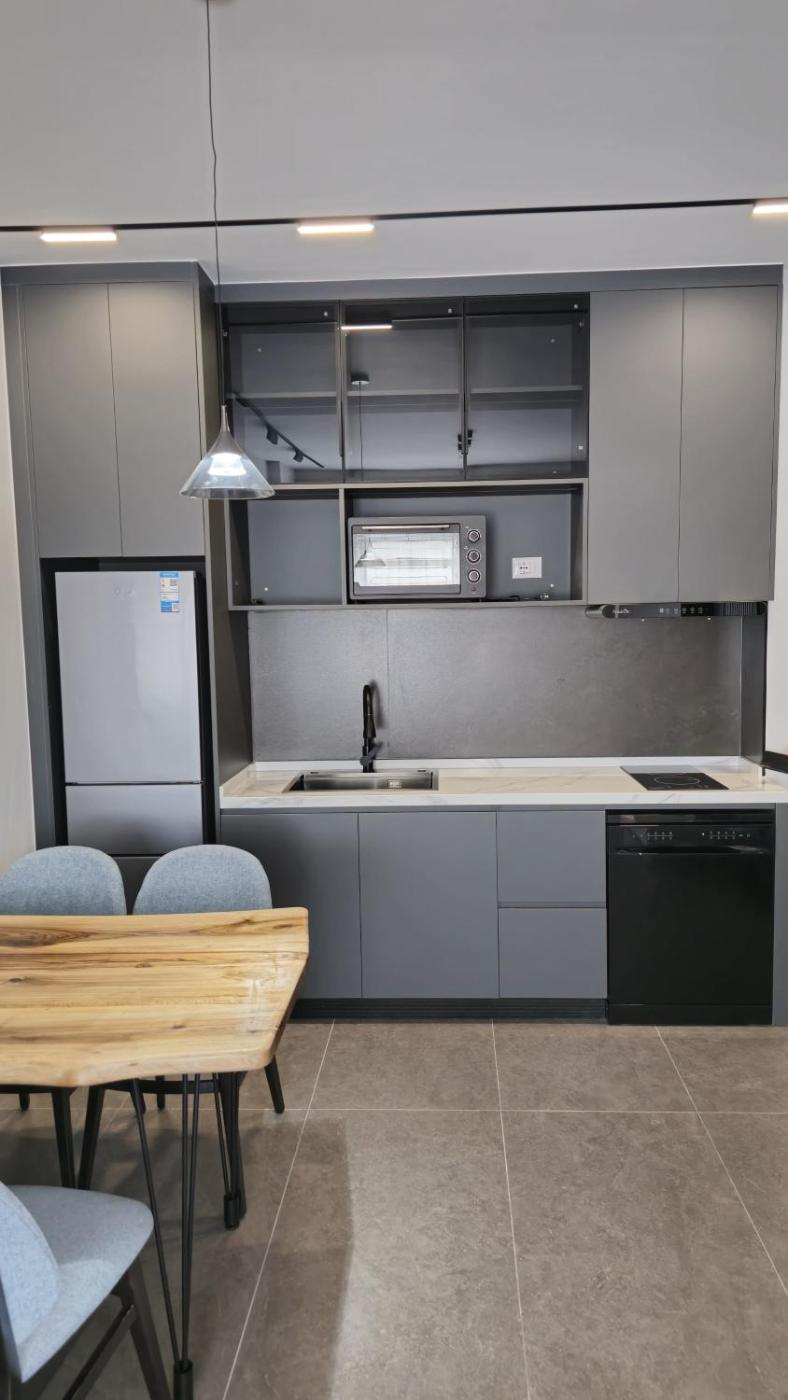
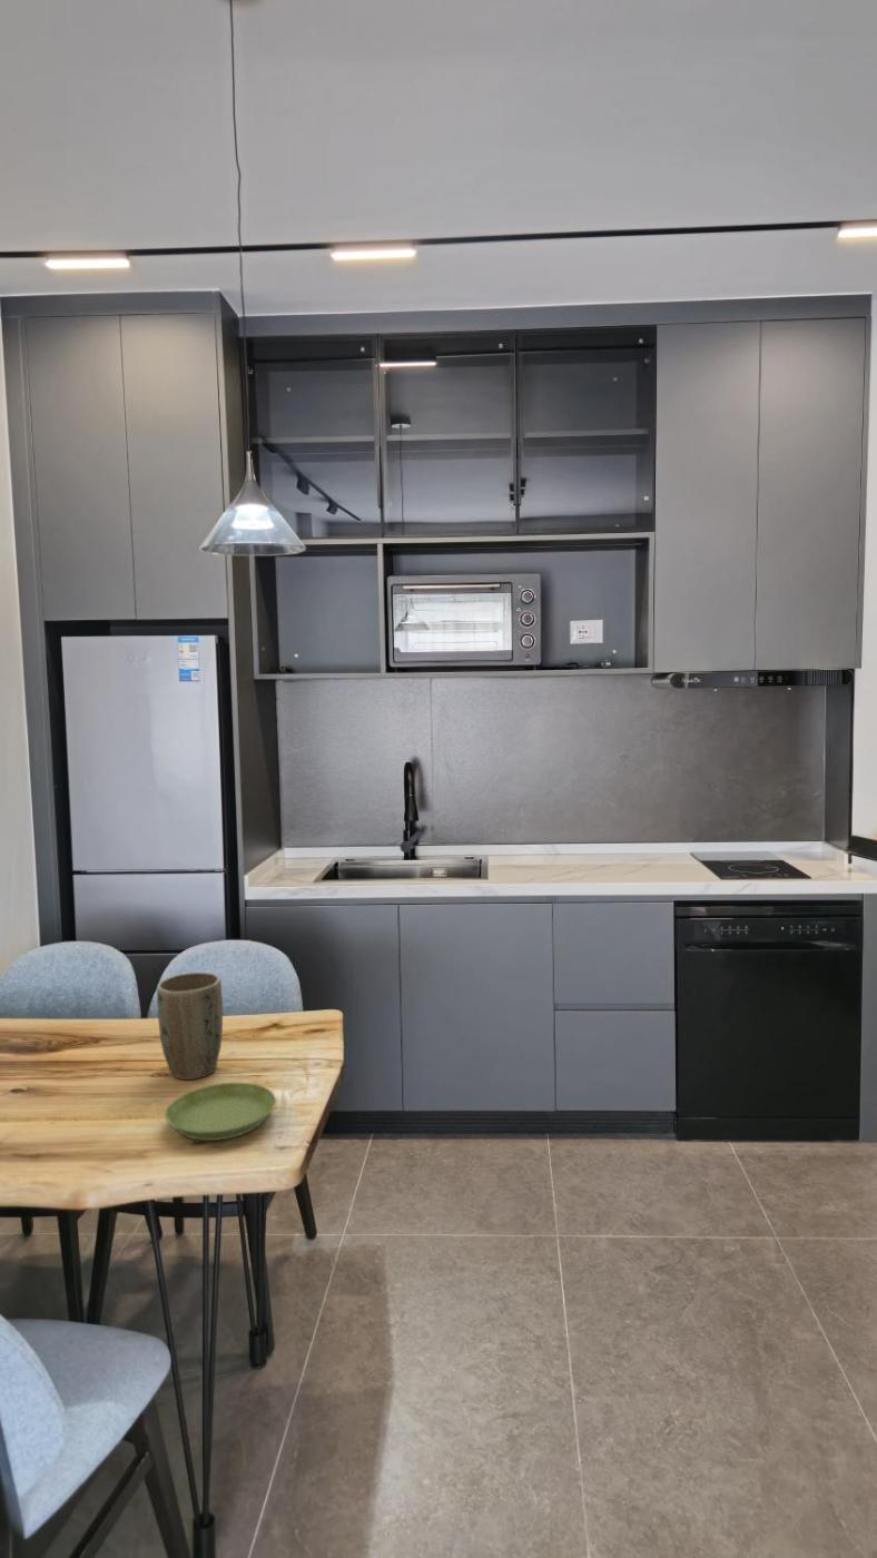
+ plant pot (191, 1026)
+ saucer (221, 1113)
